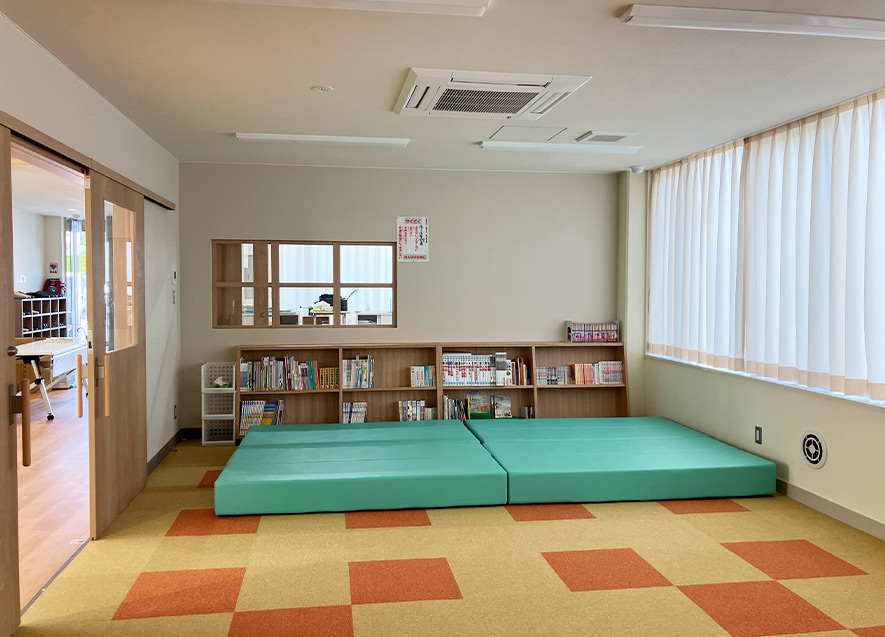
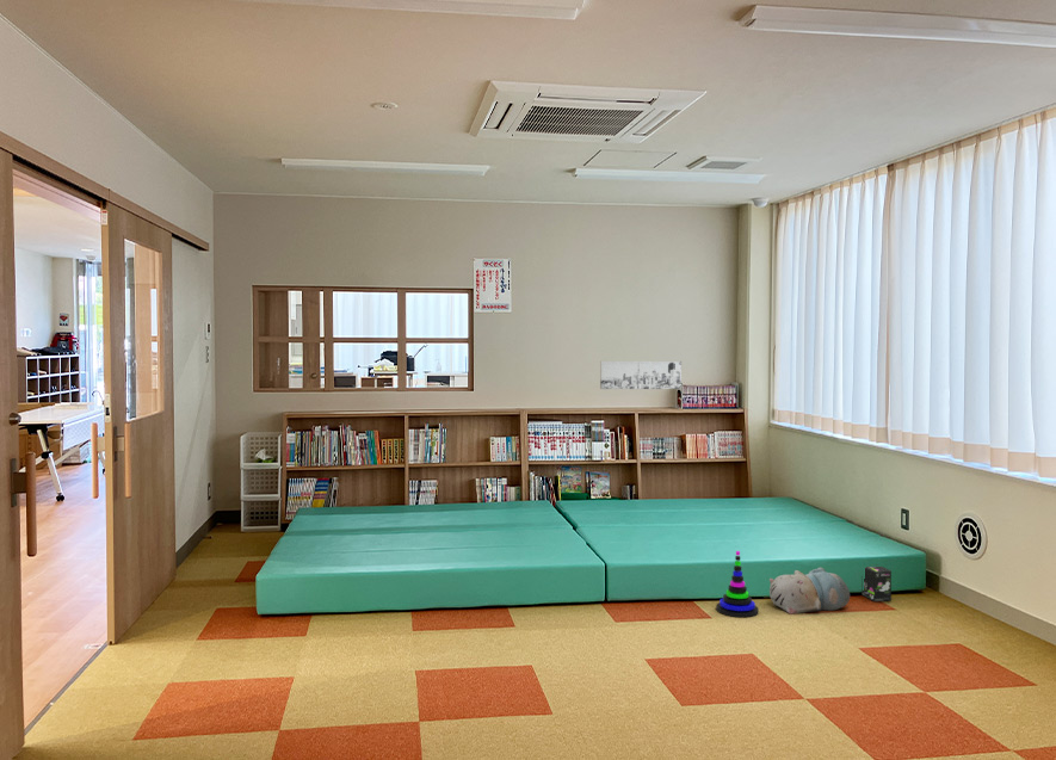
+ stacking toy (737, 581)
+ wall art (641, 375)
+ plush toy (808, 589)
+ box (876, 582)
